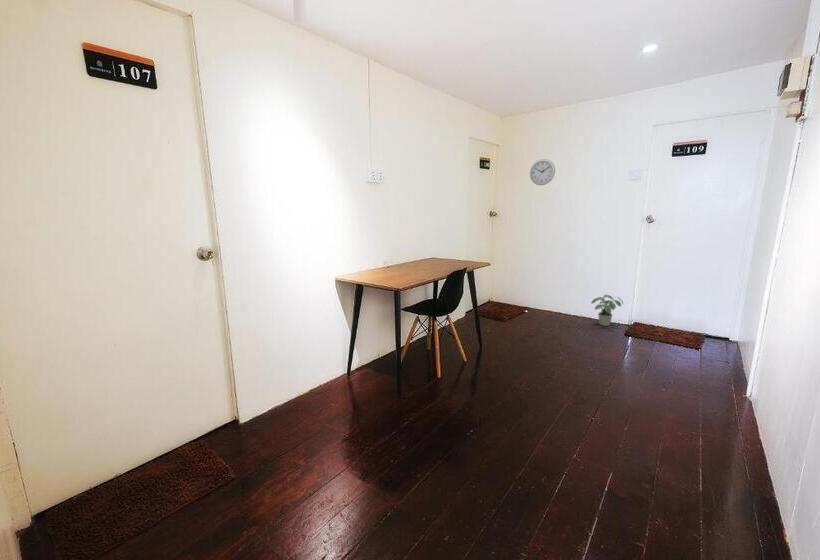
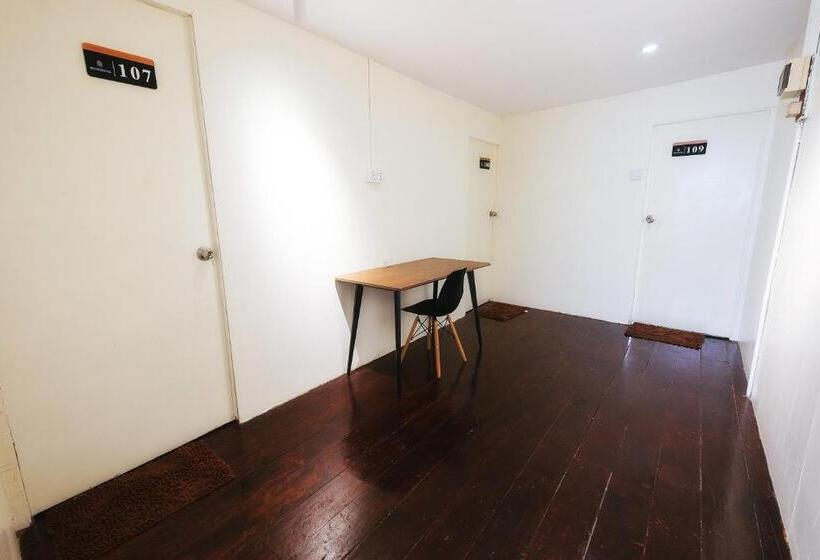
- wall clock (542, 172)
- potted plant (605, 310)
